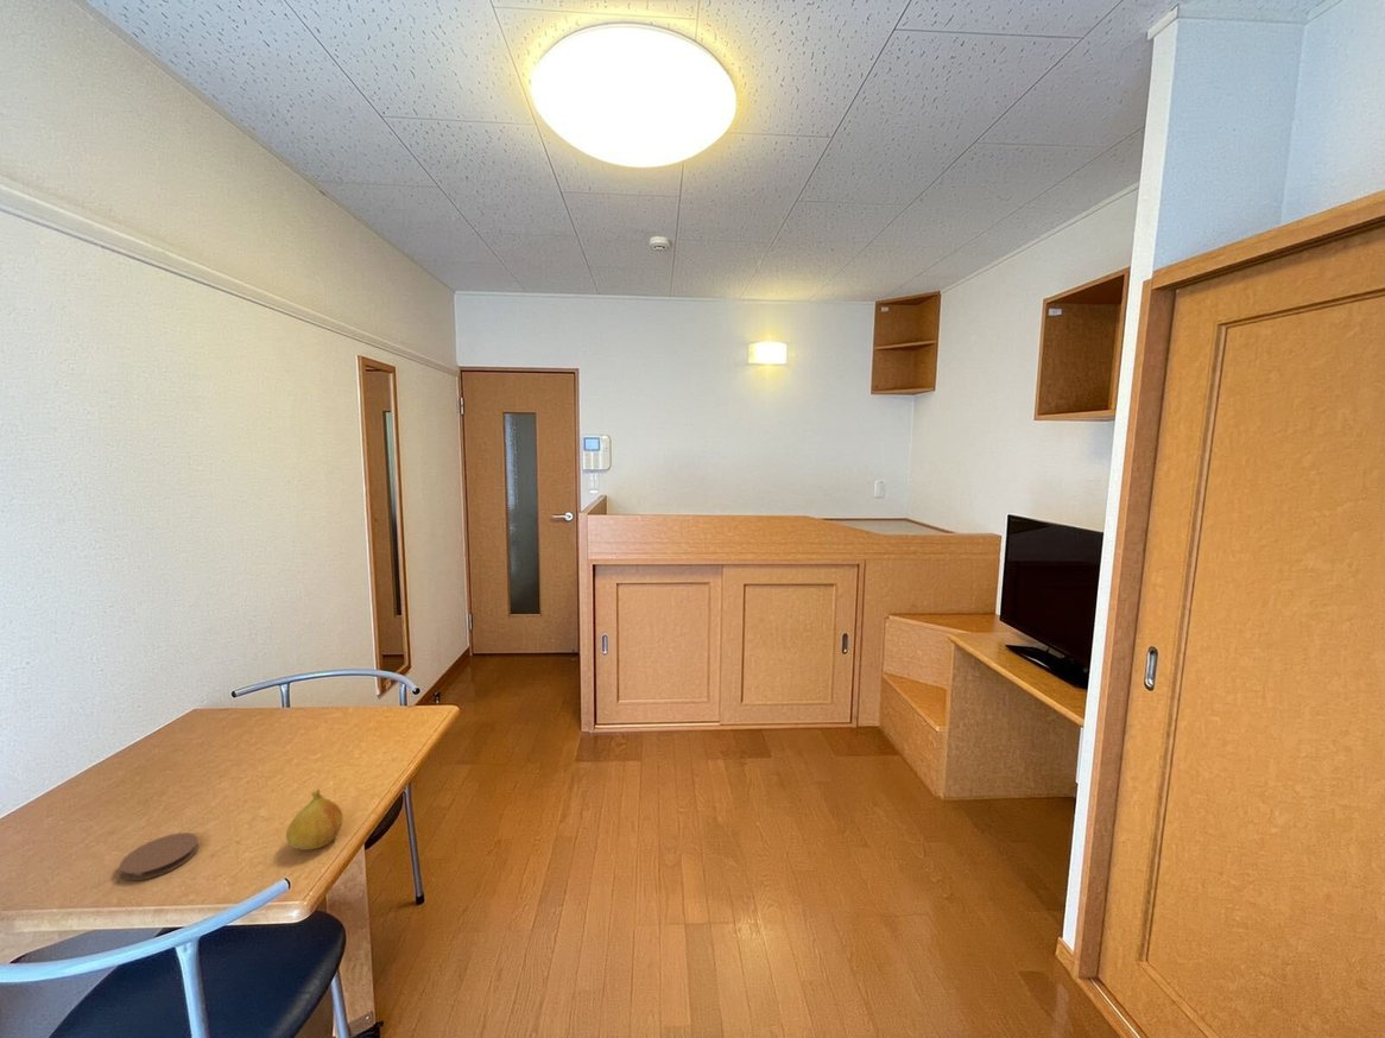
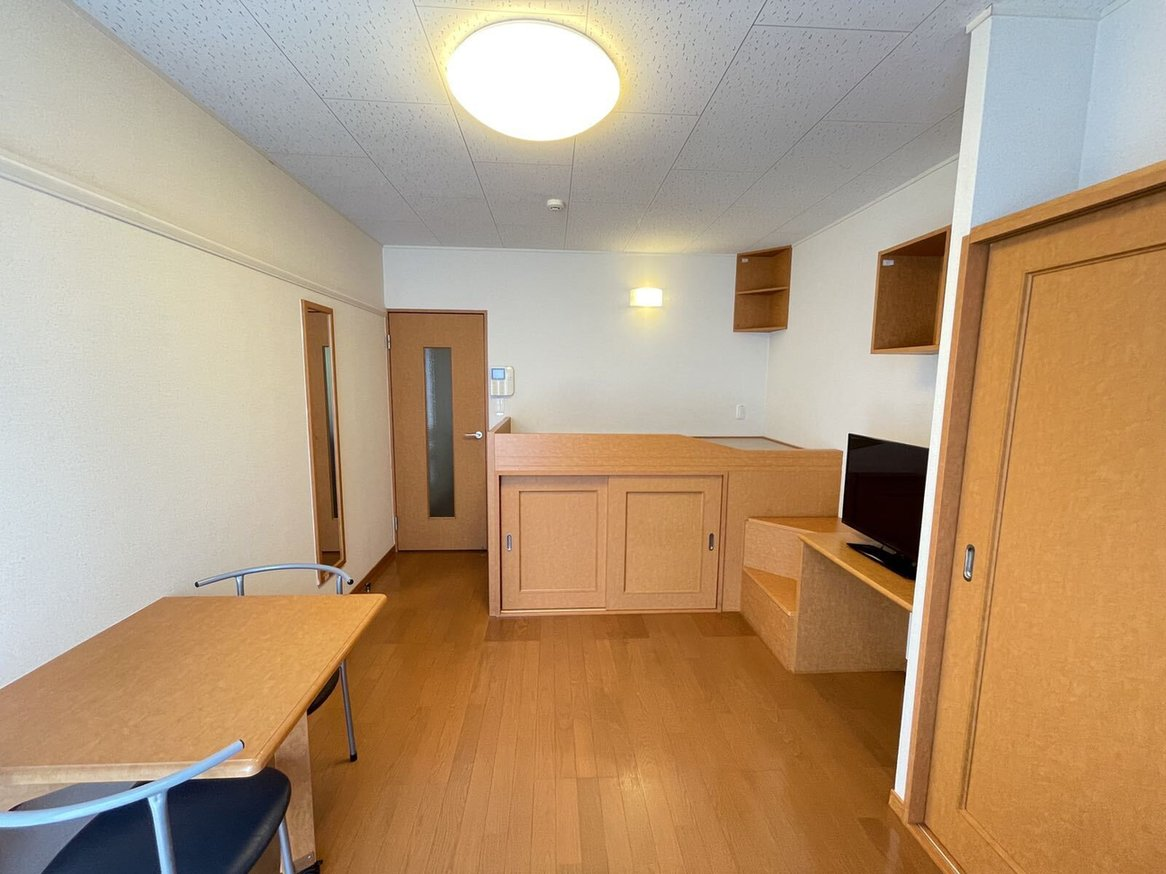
- fruit (315, 816)
- coaster (160, 855)
